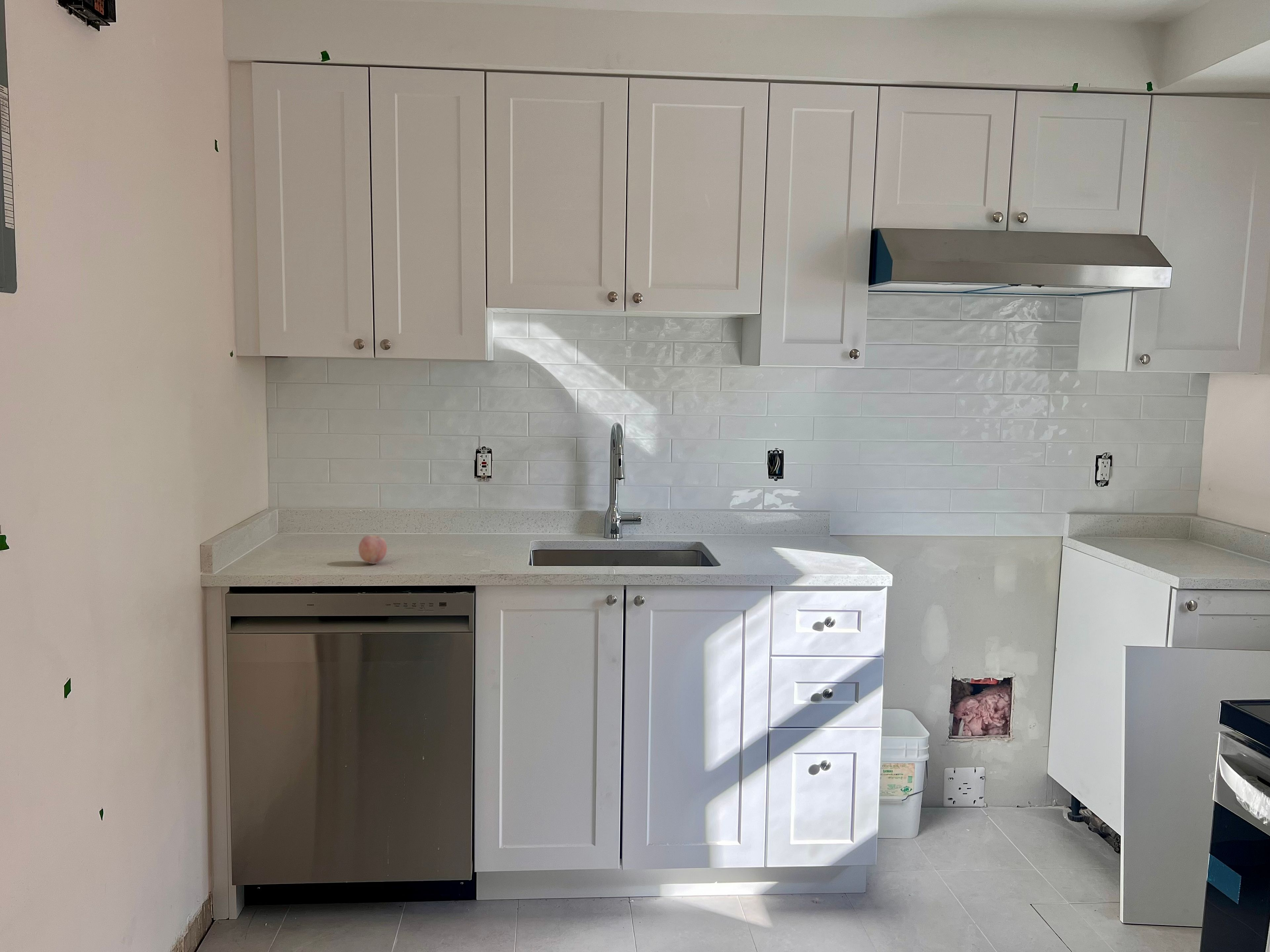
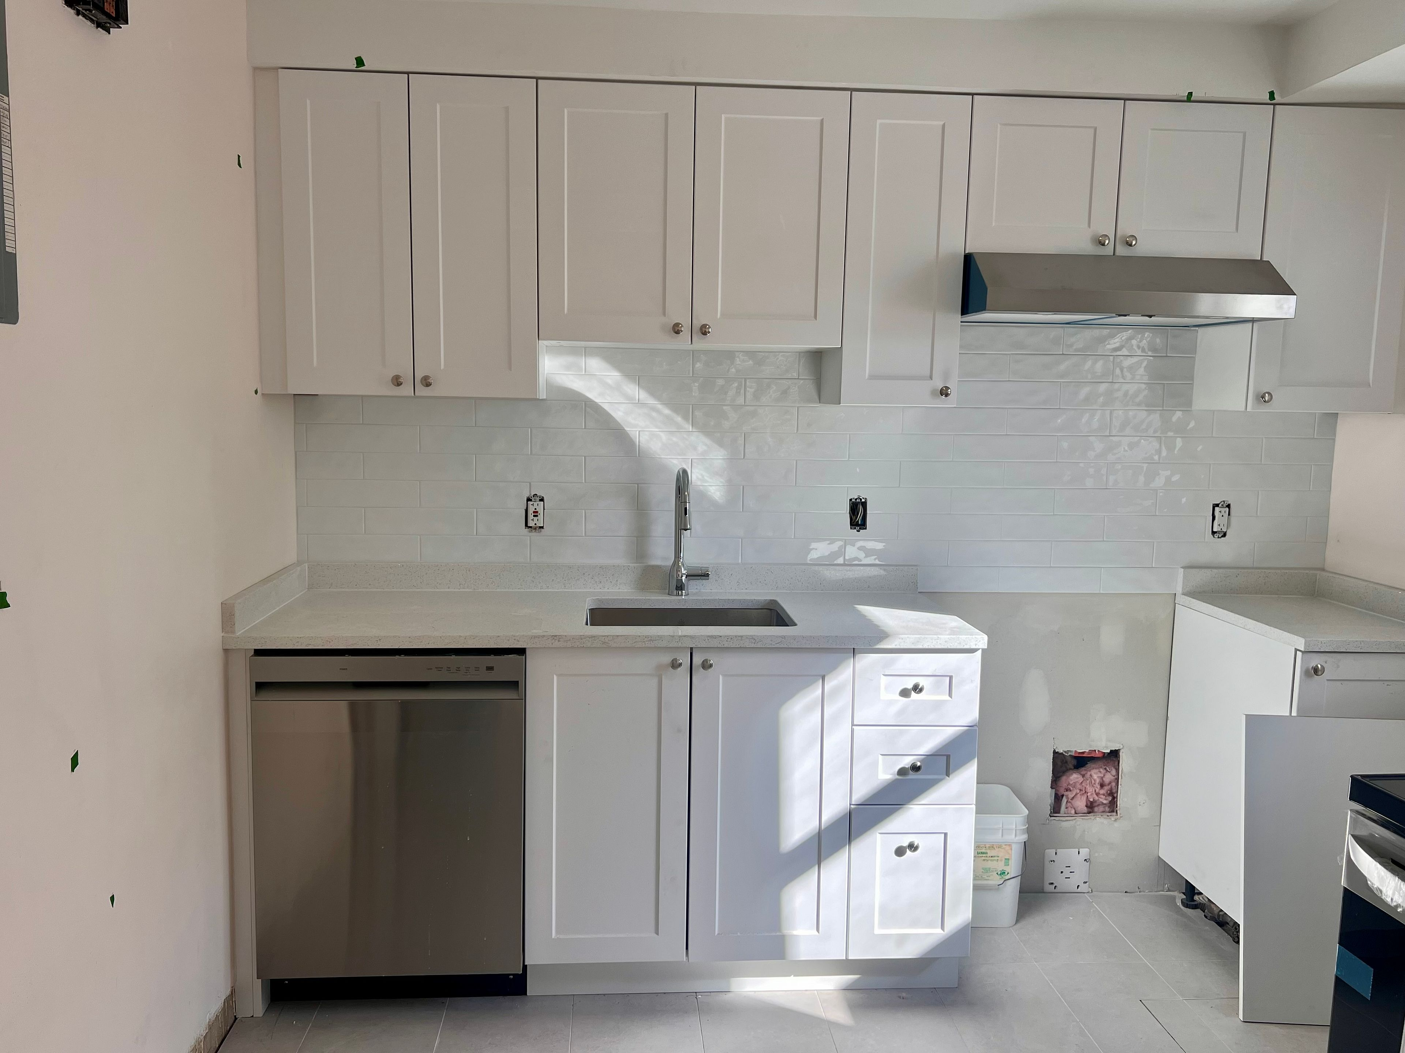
- fruit (373, 549)
